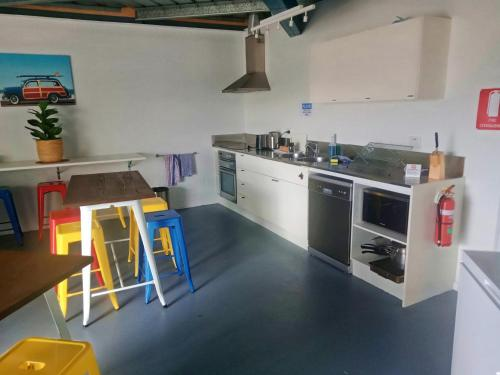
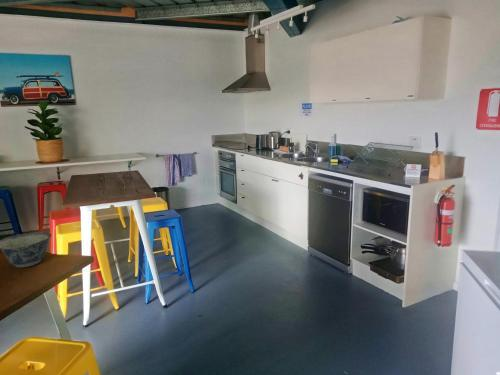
+ bowl (26, 250)
